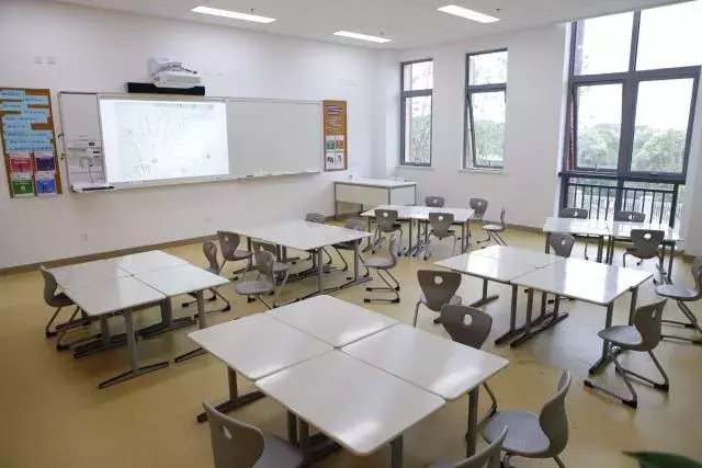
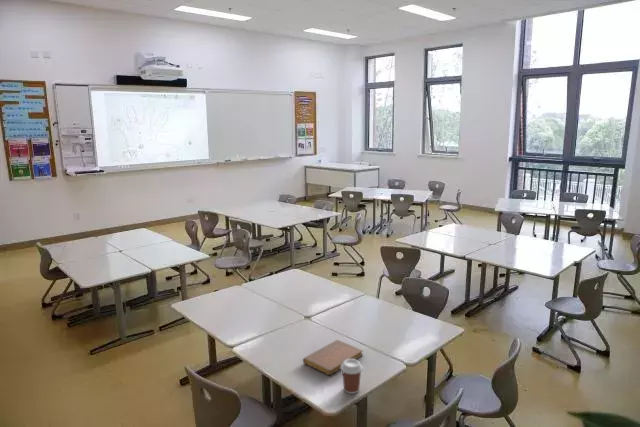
+ notebook (333, 356)
+ coffee cup (351, 376)
